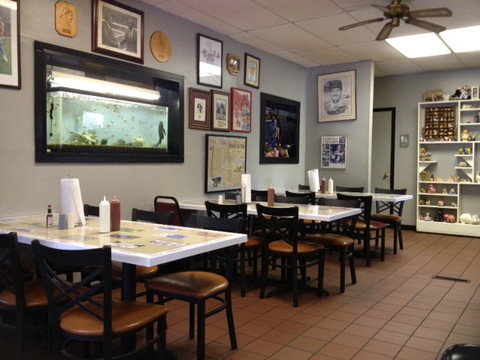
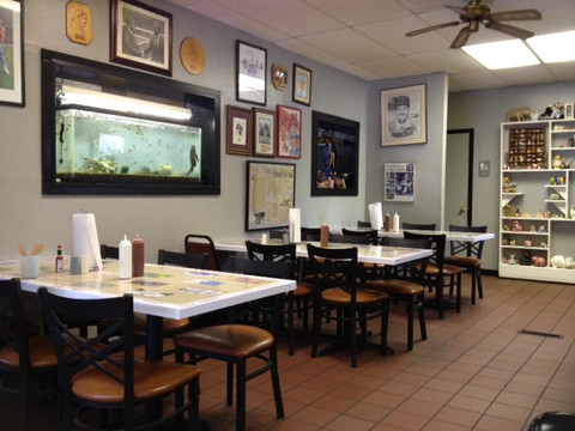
+ utensil holder (32, 260)
